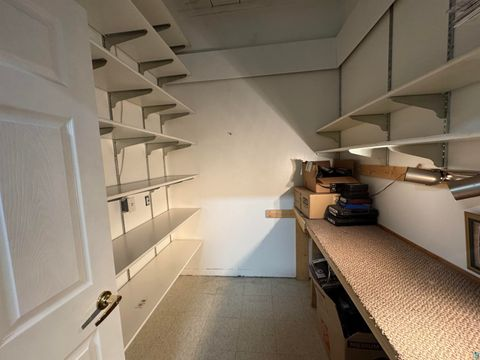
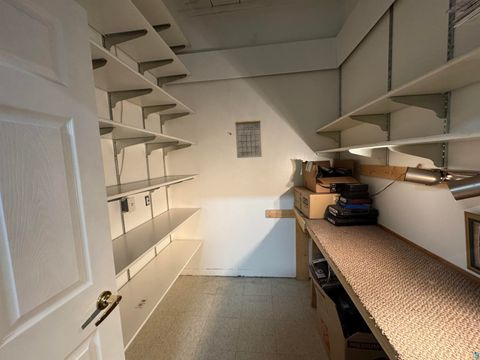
+ calendar (248, 135)
